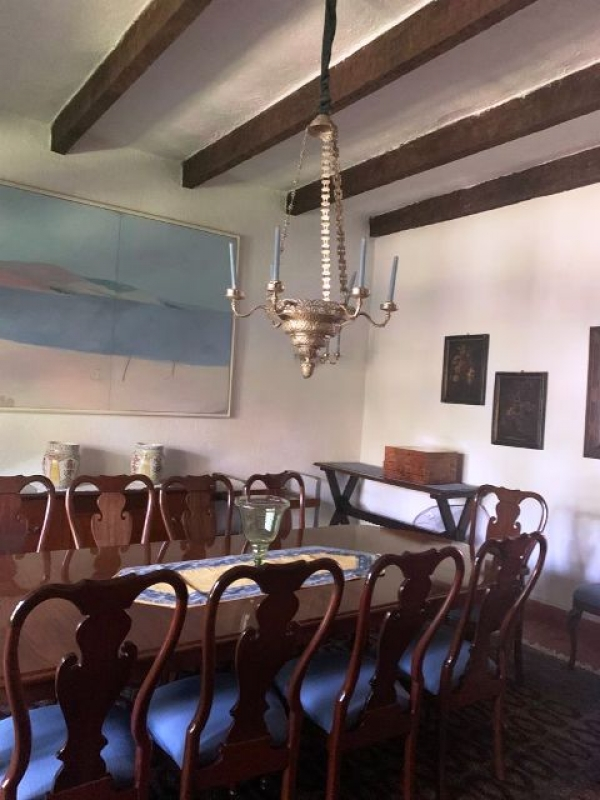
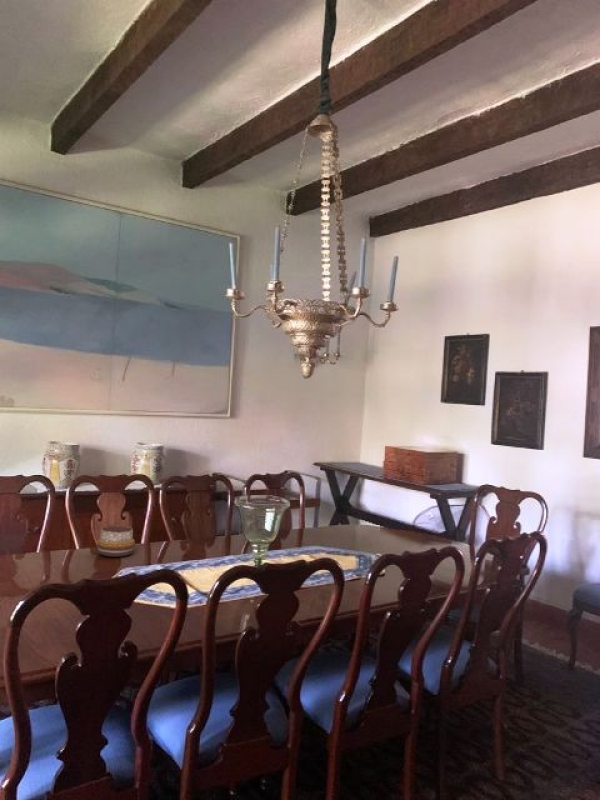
+ decorative bowl (116, 541)
